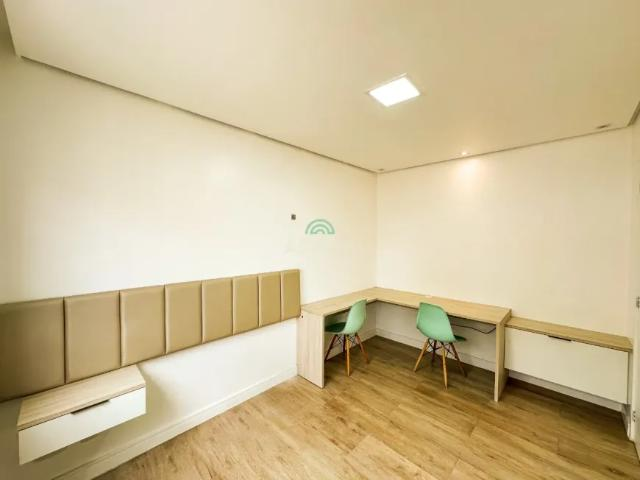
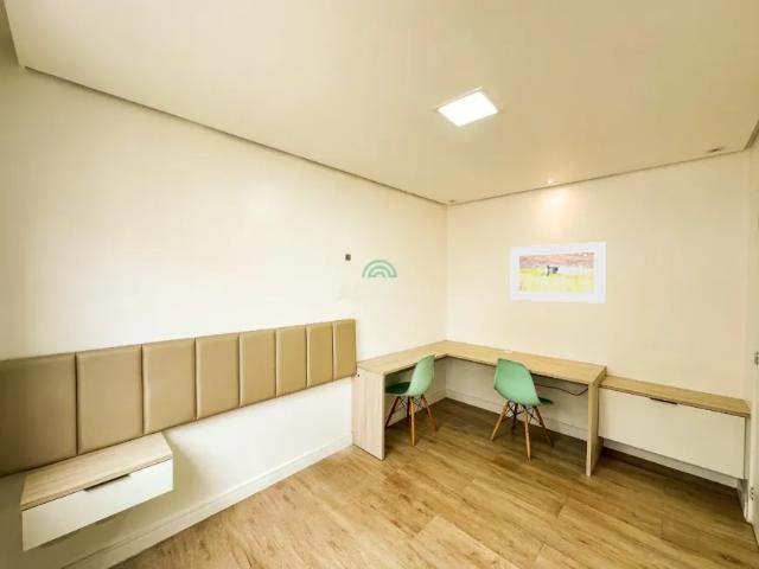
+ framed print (554, 273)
